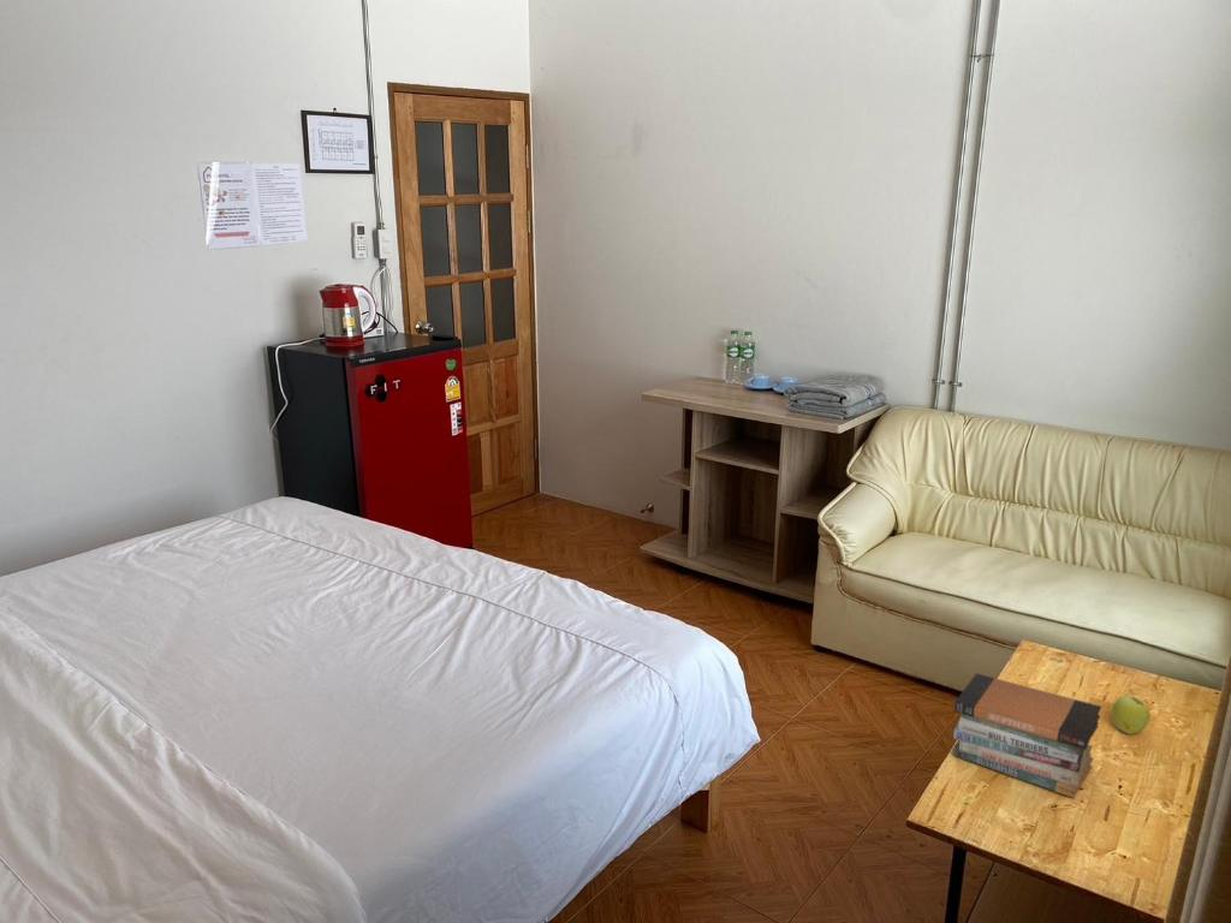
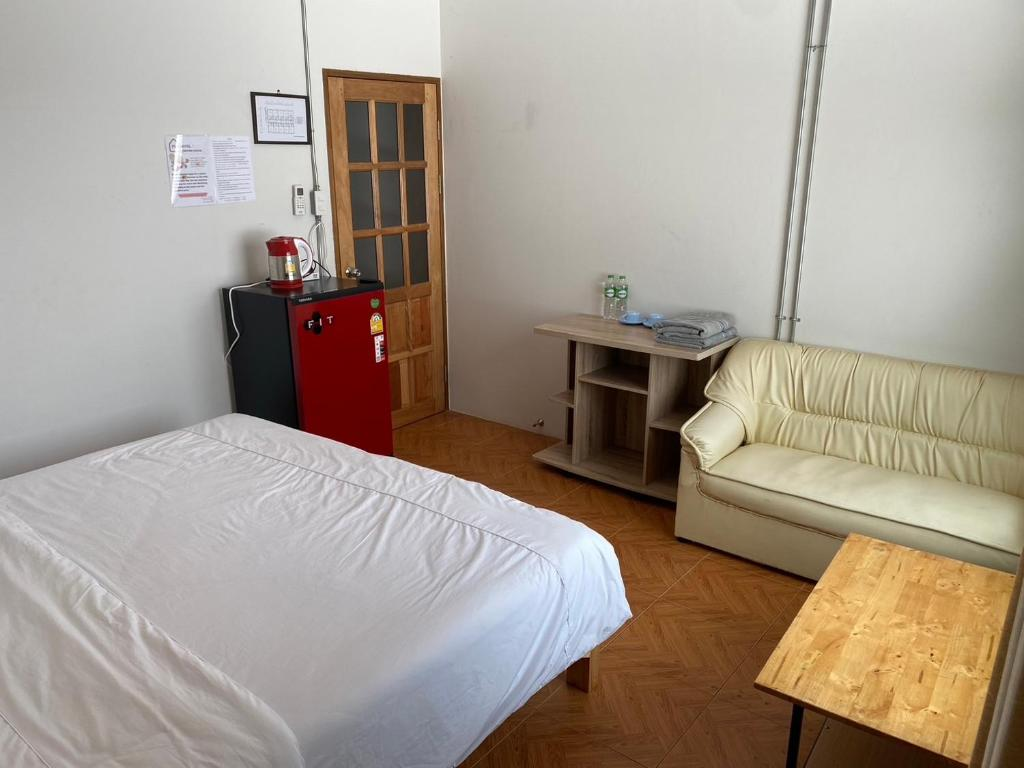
- book stack (1023, 732)
- apple (1131, 711)
